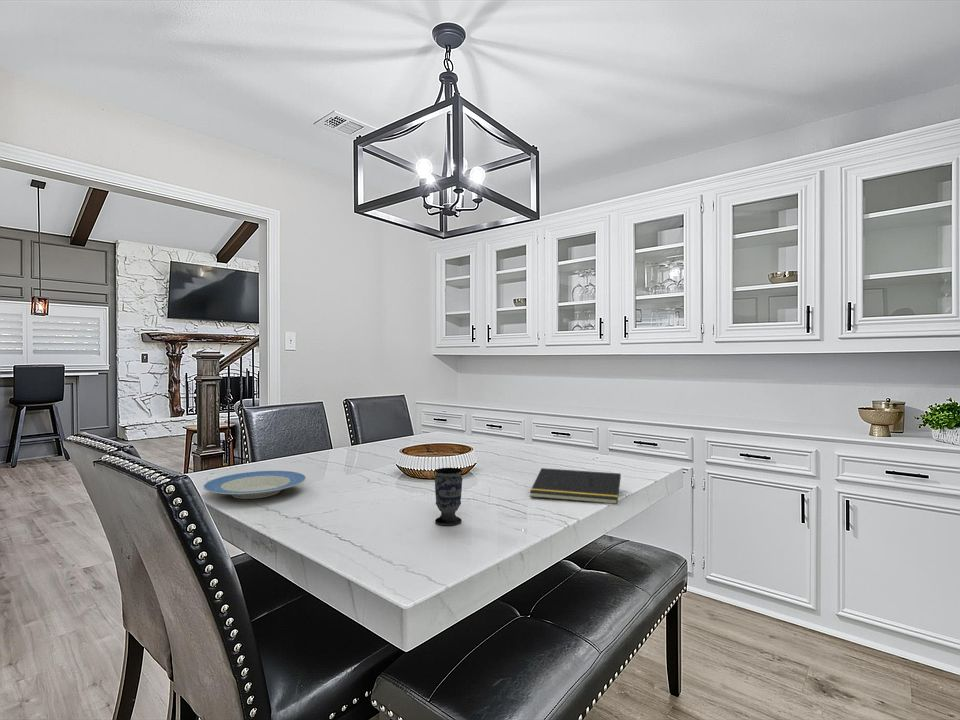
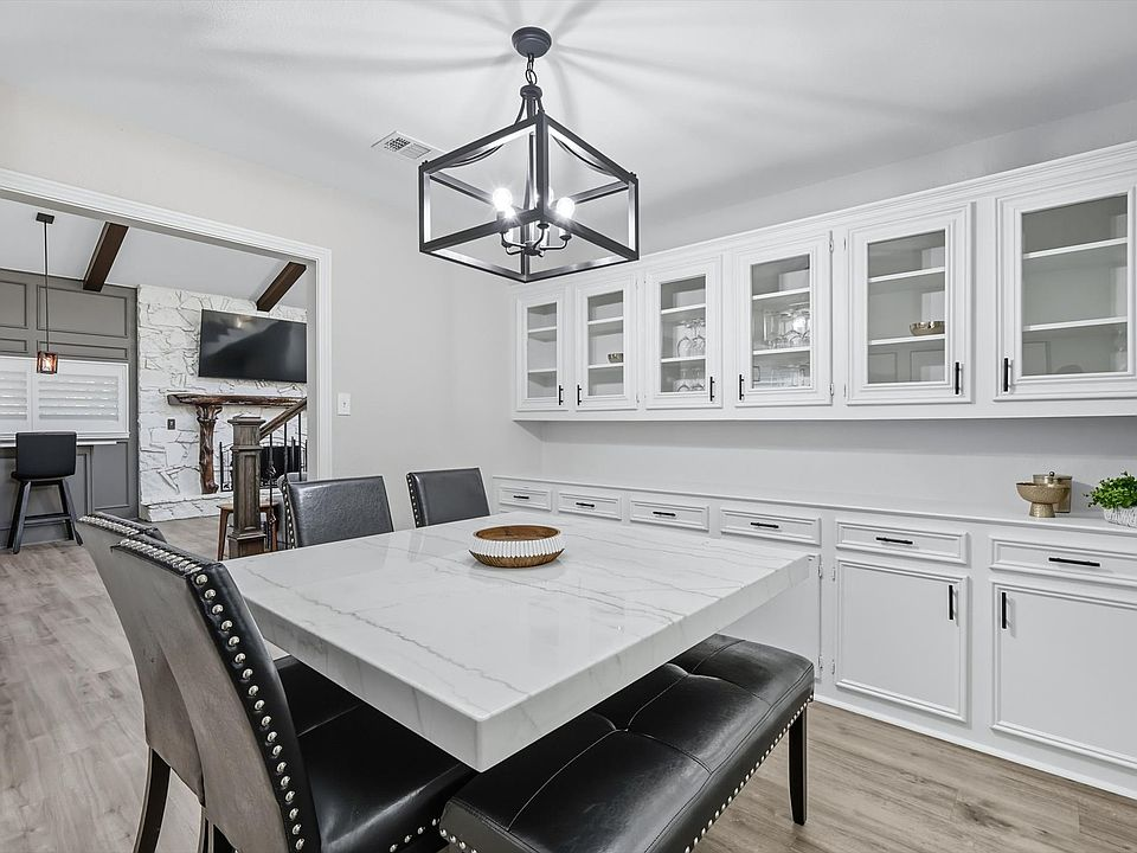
- plate (256, 486)
- cup (448, 495)
- notepad (576, 484)
